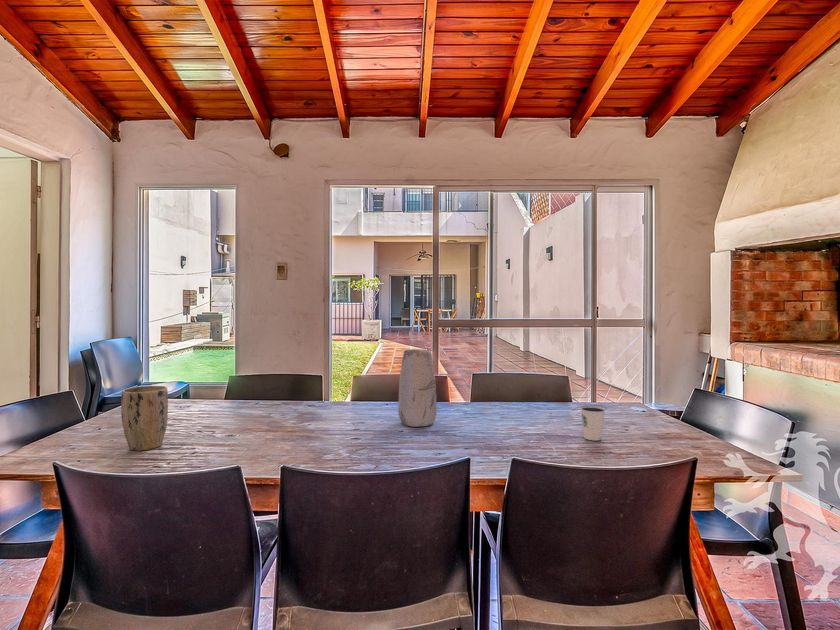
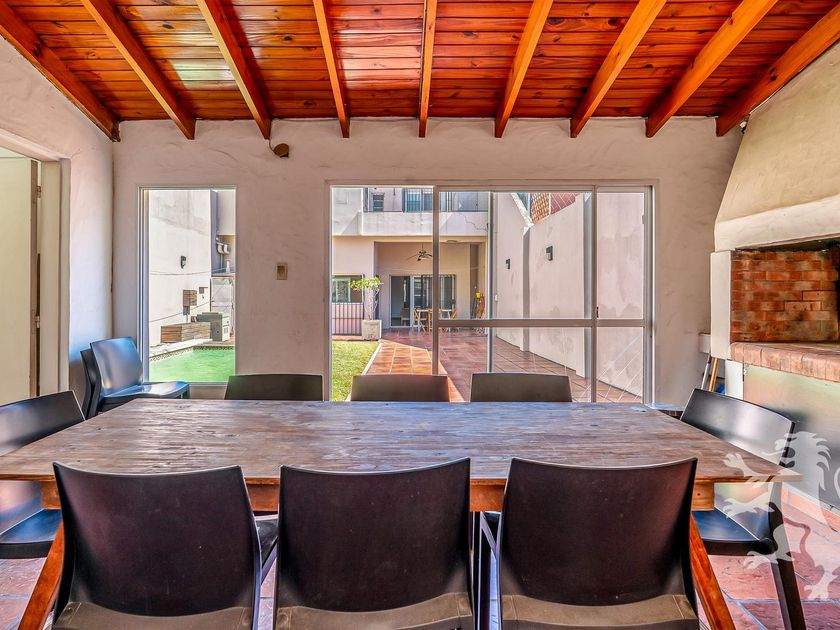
- dixie cup (592, 423)
- plant pot (145, 417)
- vase (417, 386)
